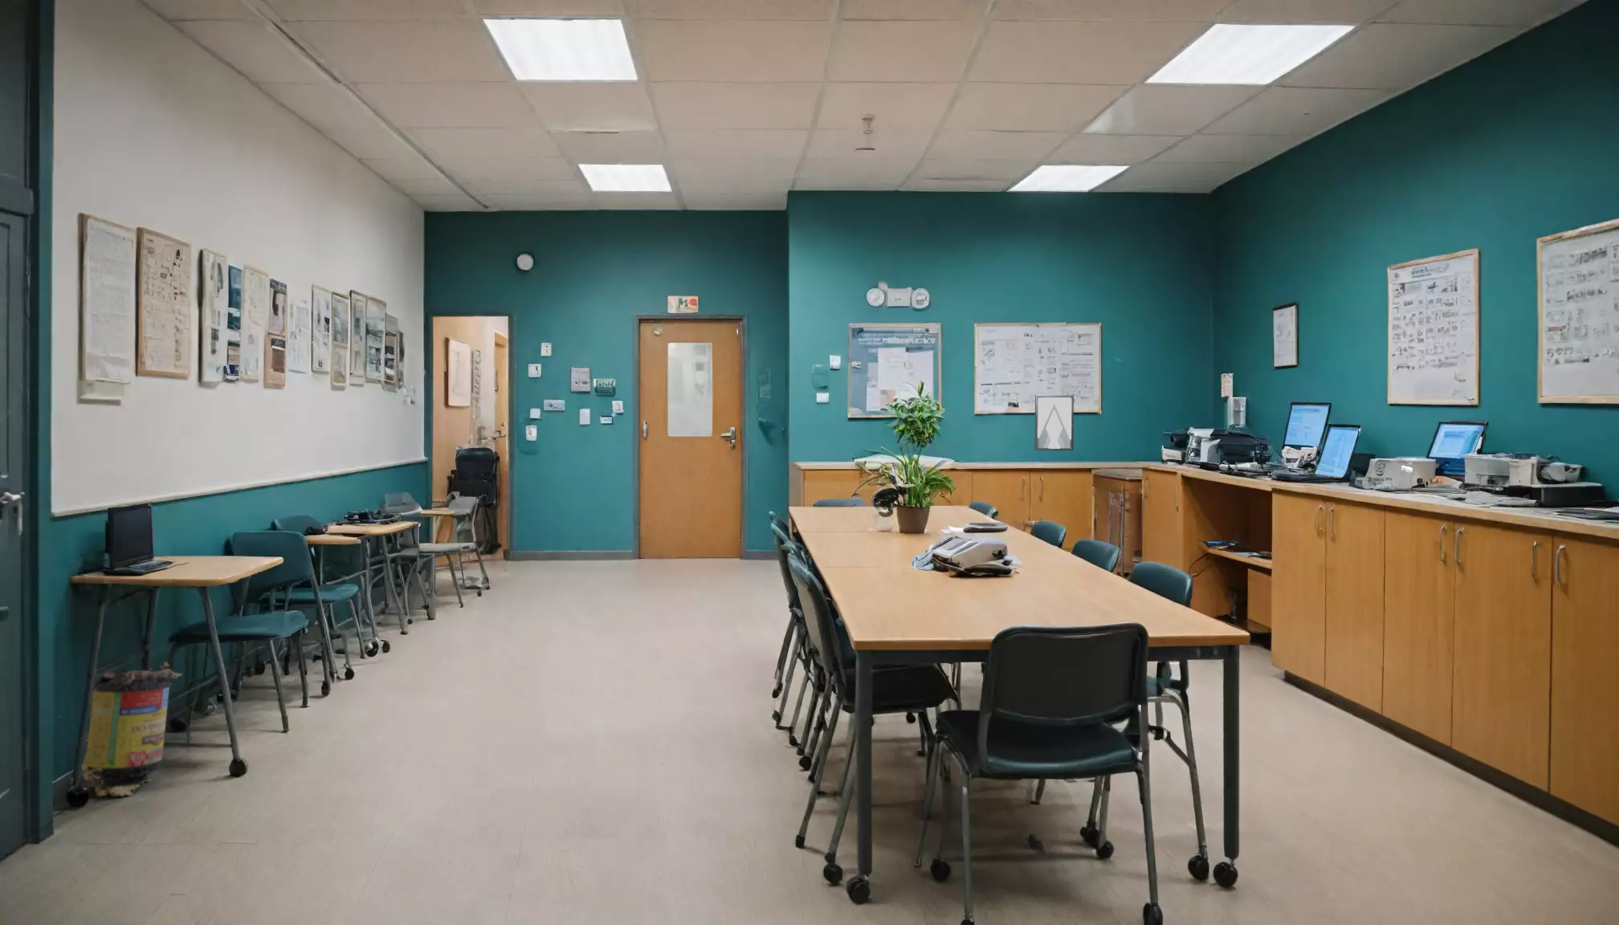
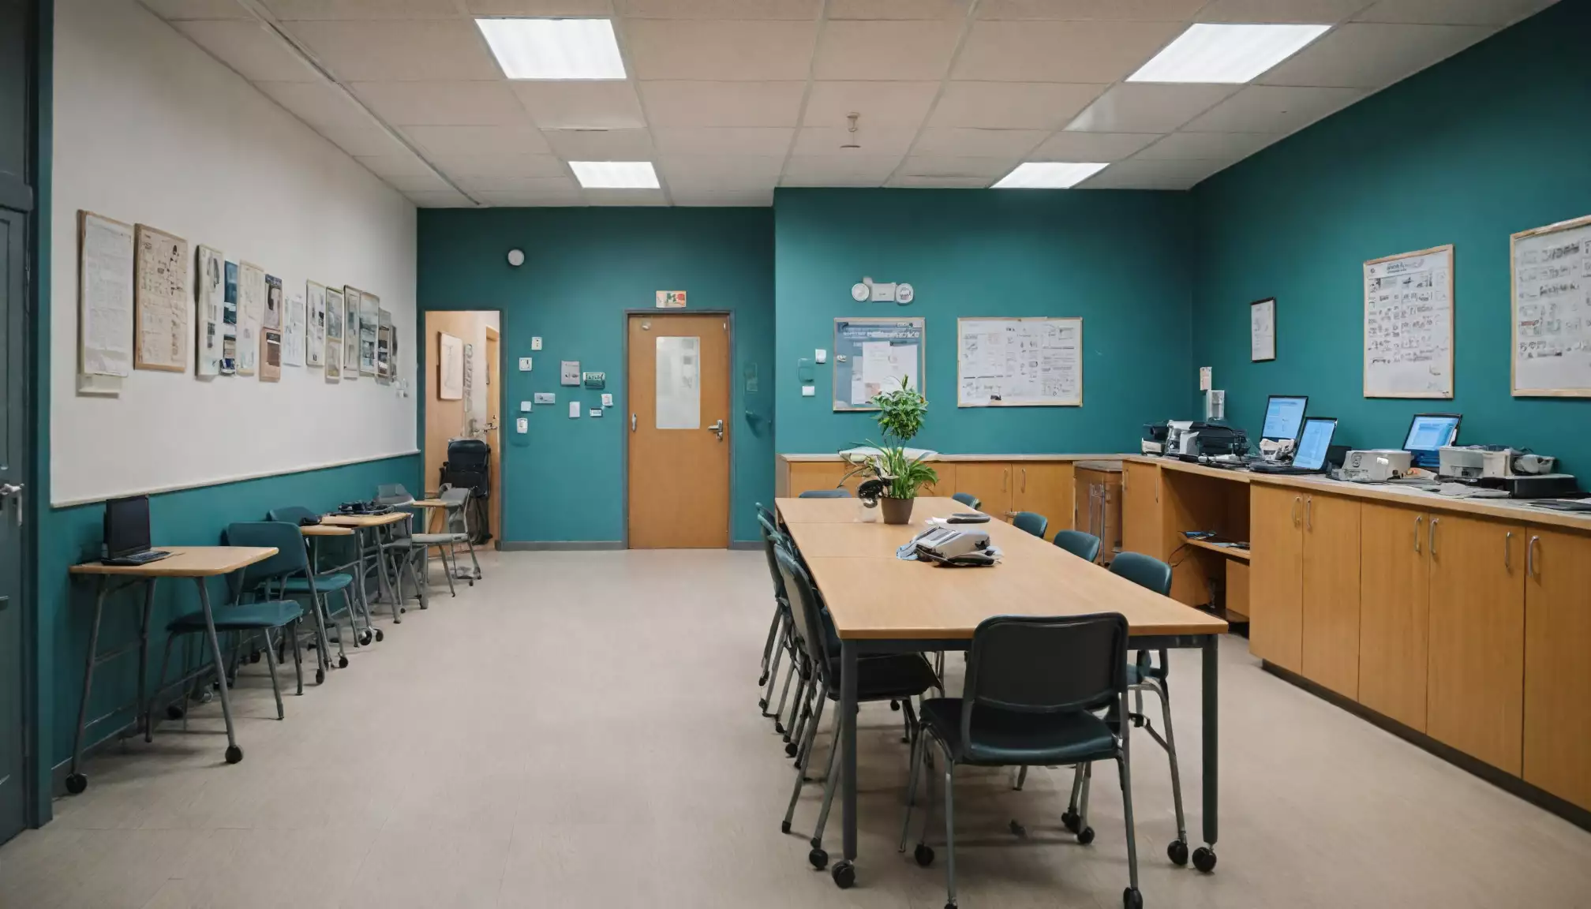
- wall art (1054, 422)
- trash can (126, 724)
